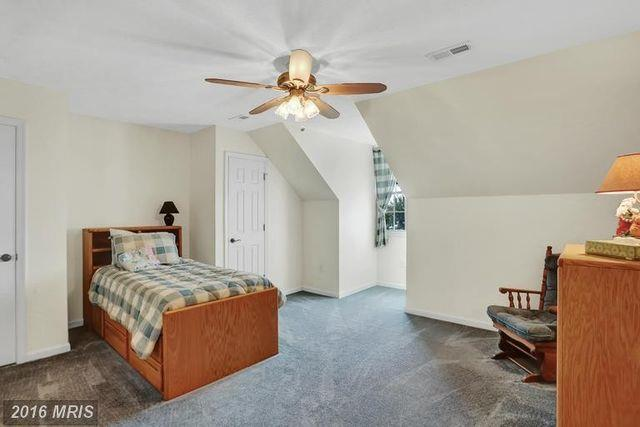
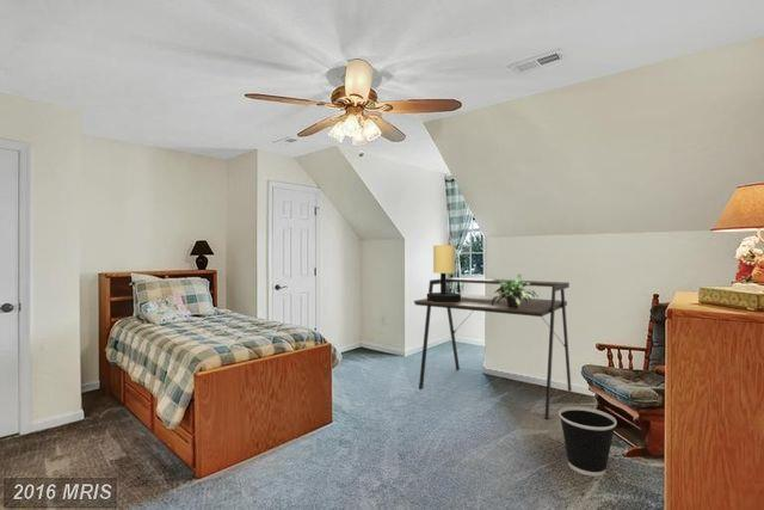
+ potted plant (515, 290)
+ desk (494, 312)
+ table lamp (443, 272)
+ wastebasket (586, 441)
